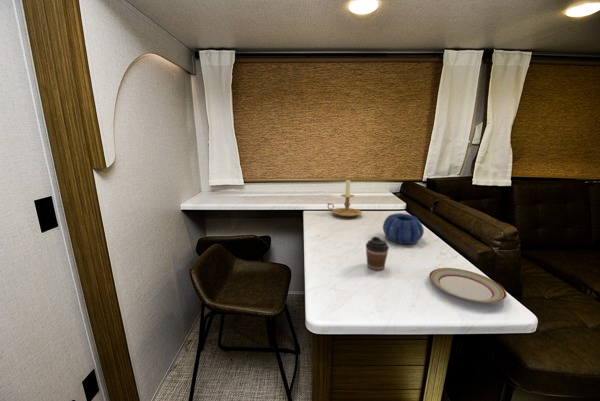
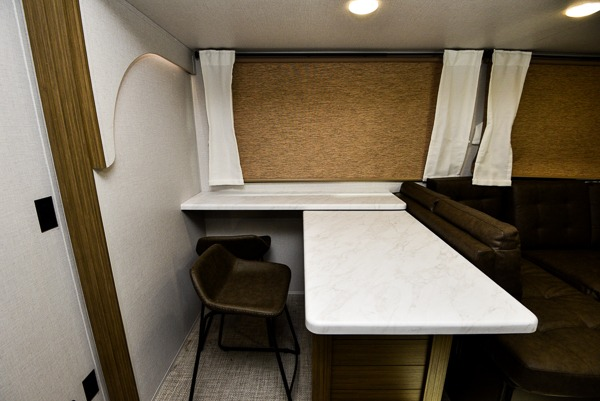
- decorative bowl (402, 227)
- plate (464, 285)
- coffee cup (376, 253)
- candle holder (347, 197)
